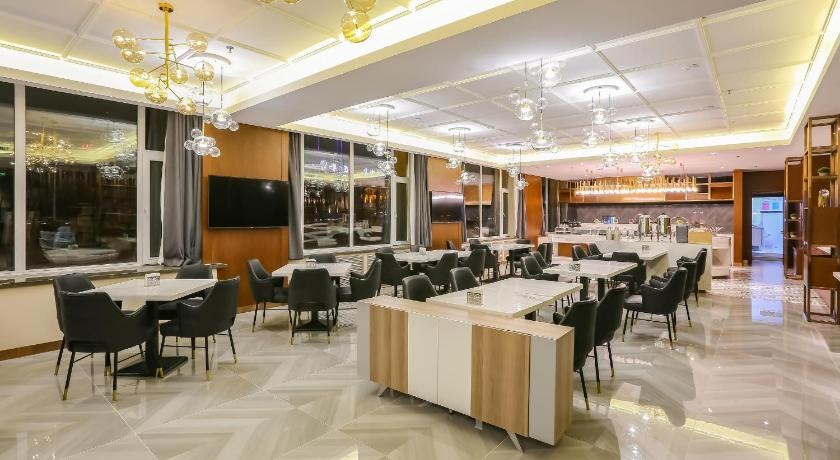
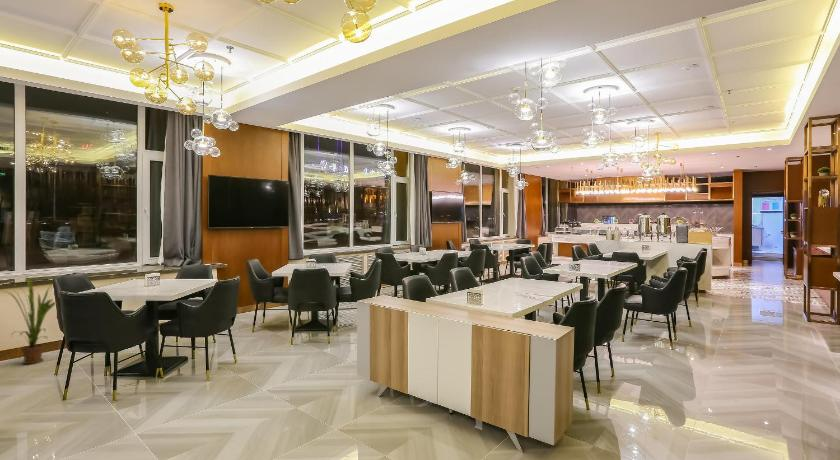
+ house plant (29, 319)
